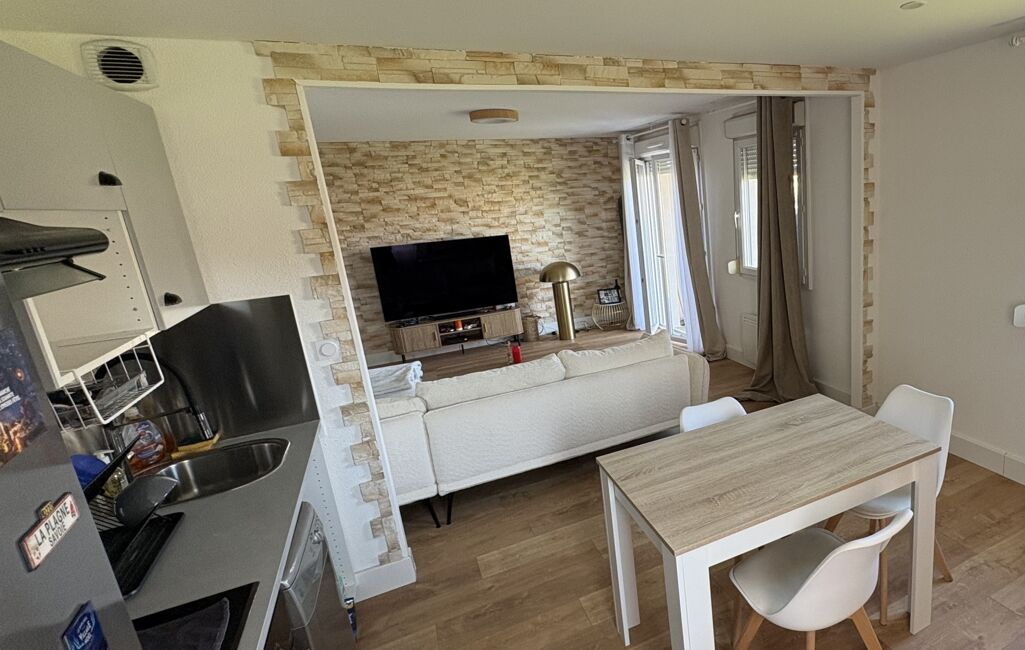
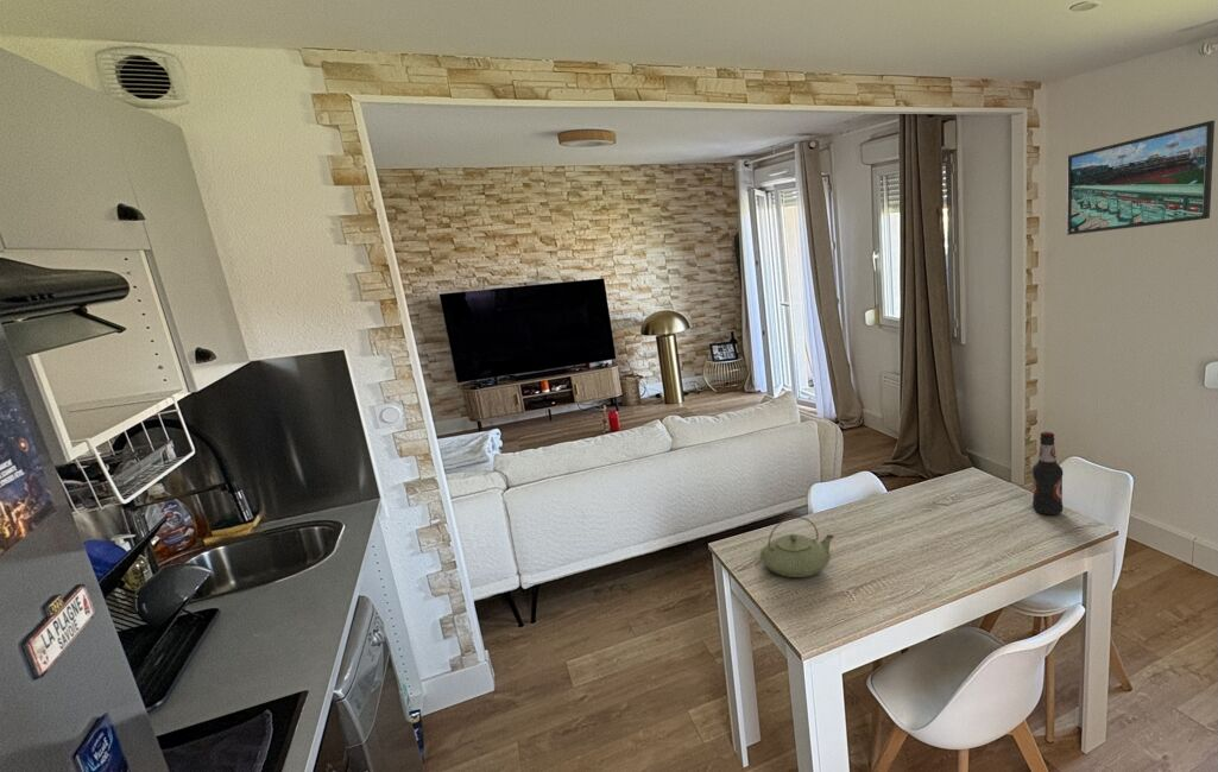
+ teapot (797, 540)
+ bottle (1047, 473)
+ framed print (1131, 184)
